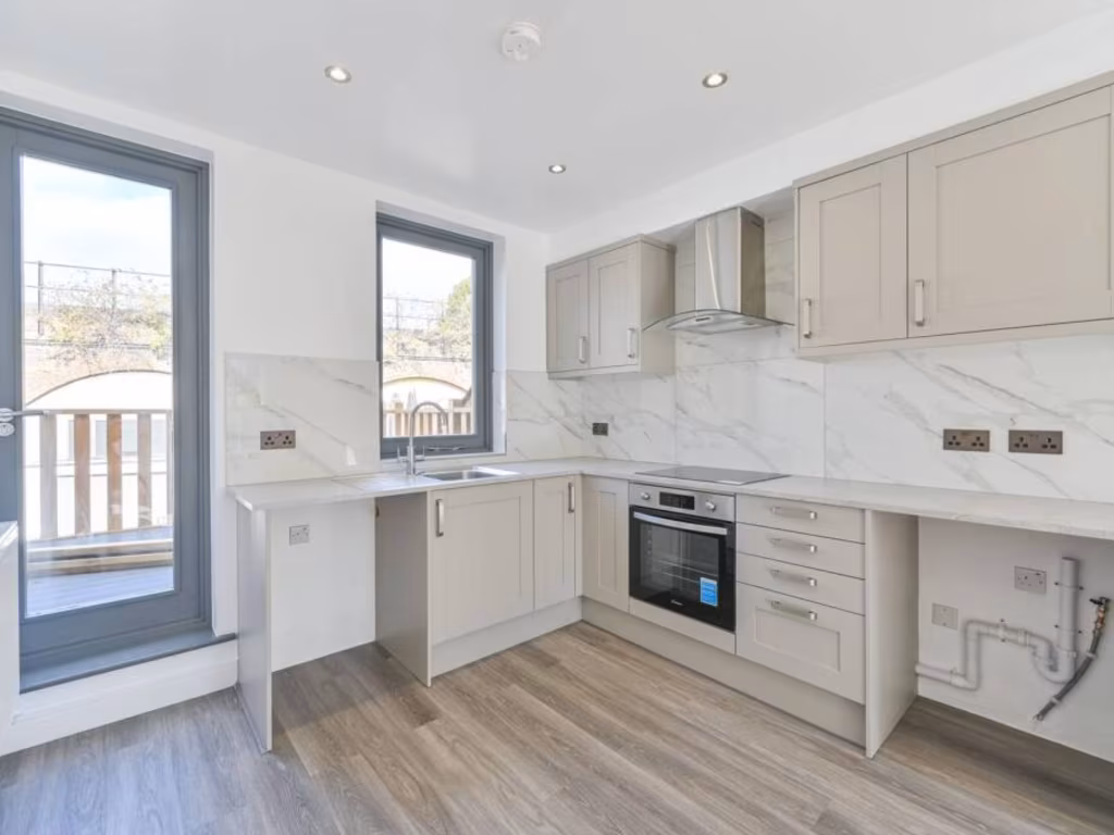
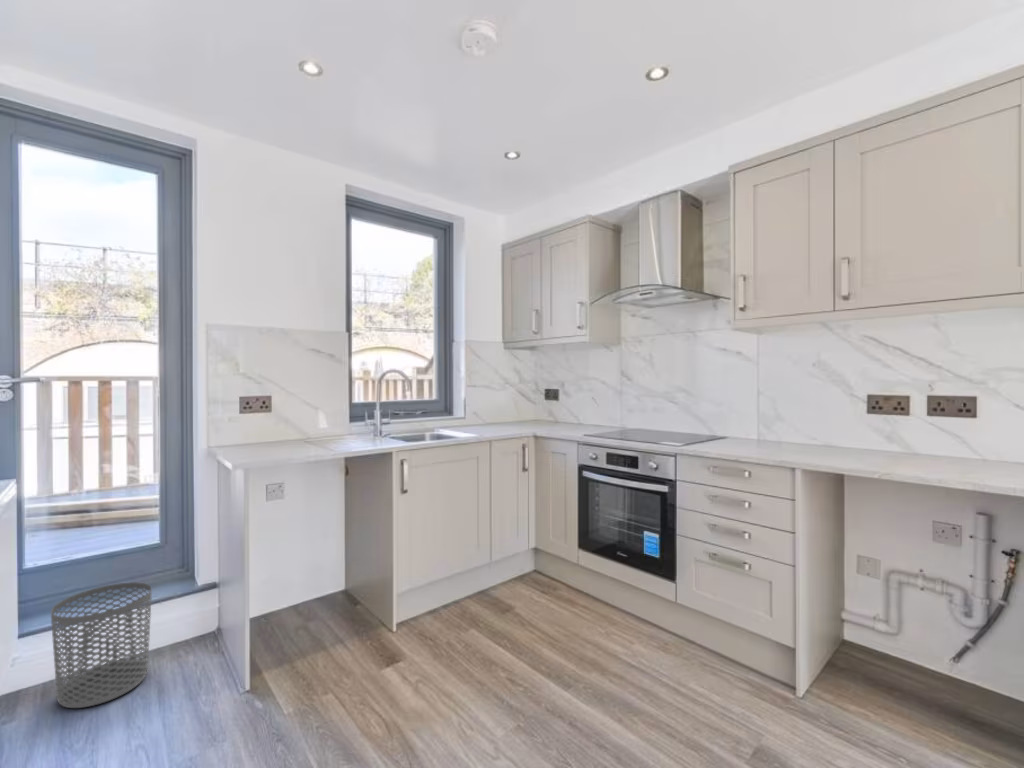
+ waste bin (104, 642)
